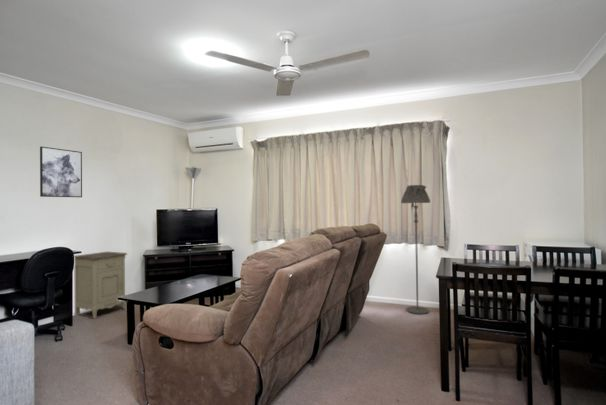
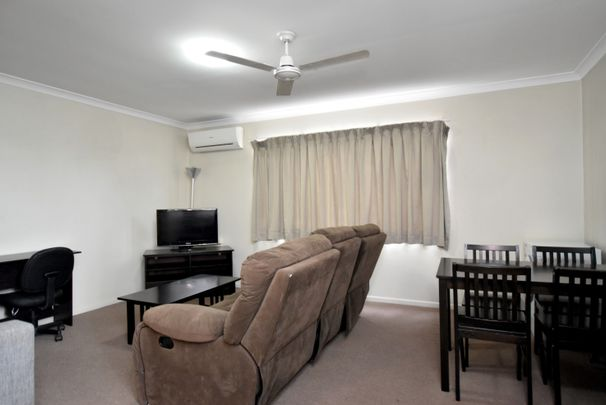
- wall art (62, 173)
- floor lamp (416, 247)
- nightstand (102, 283)
